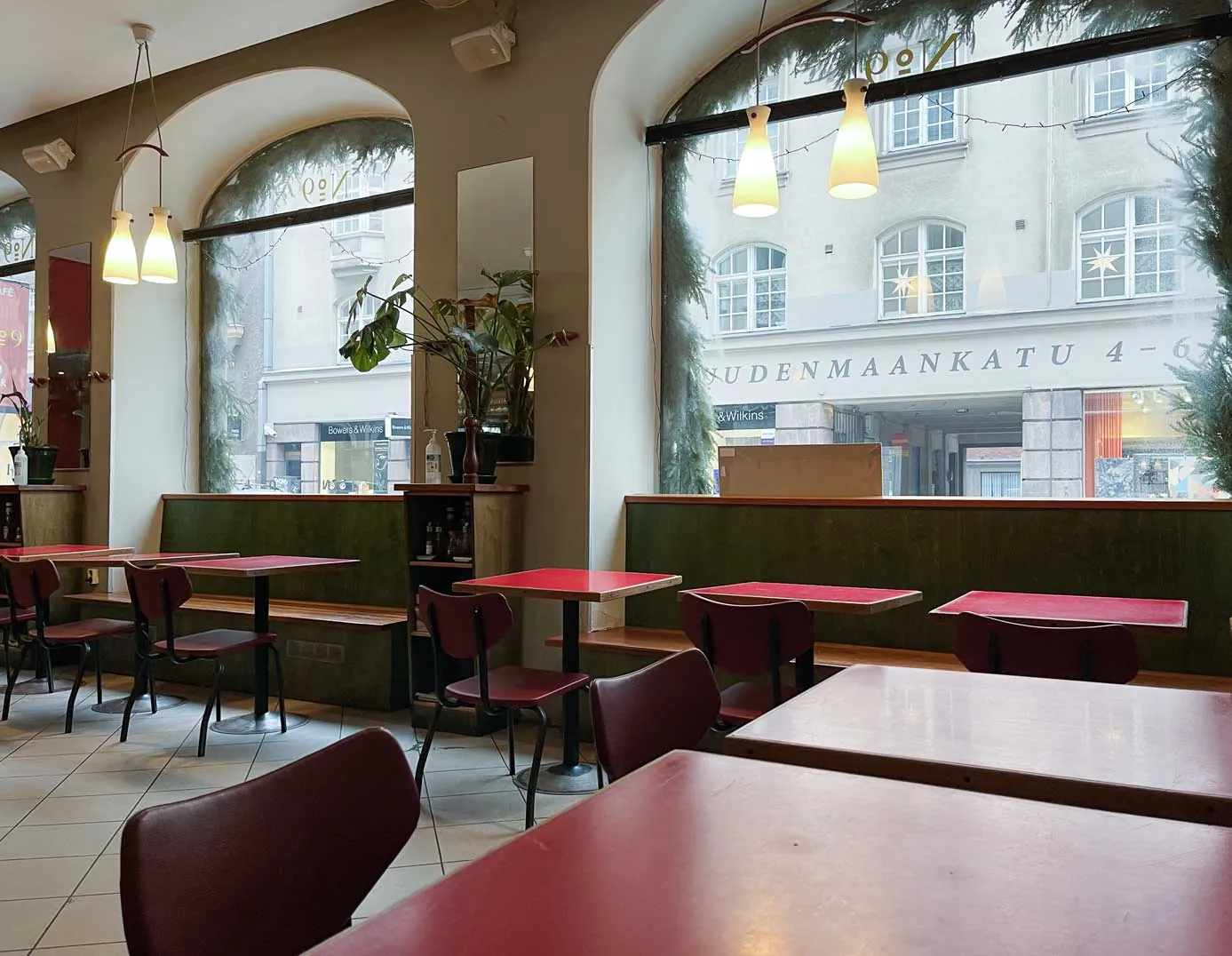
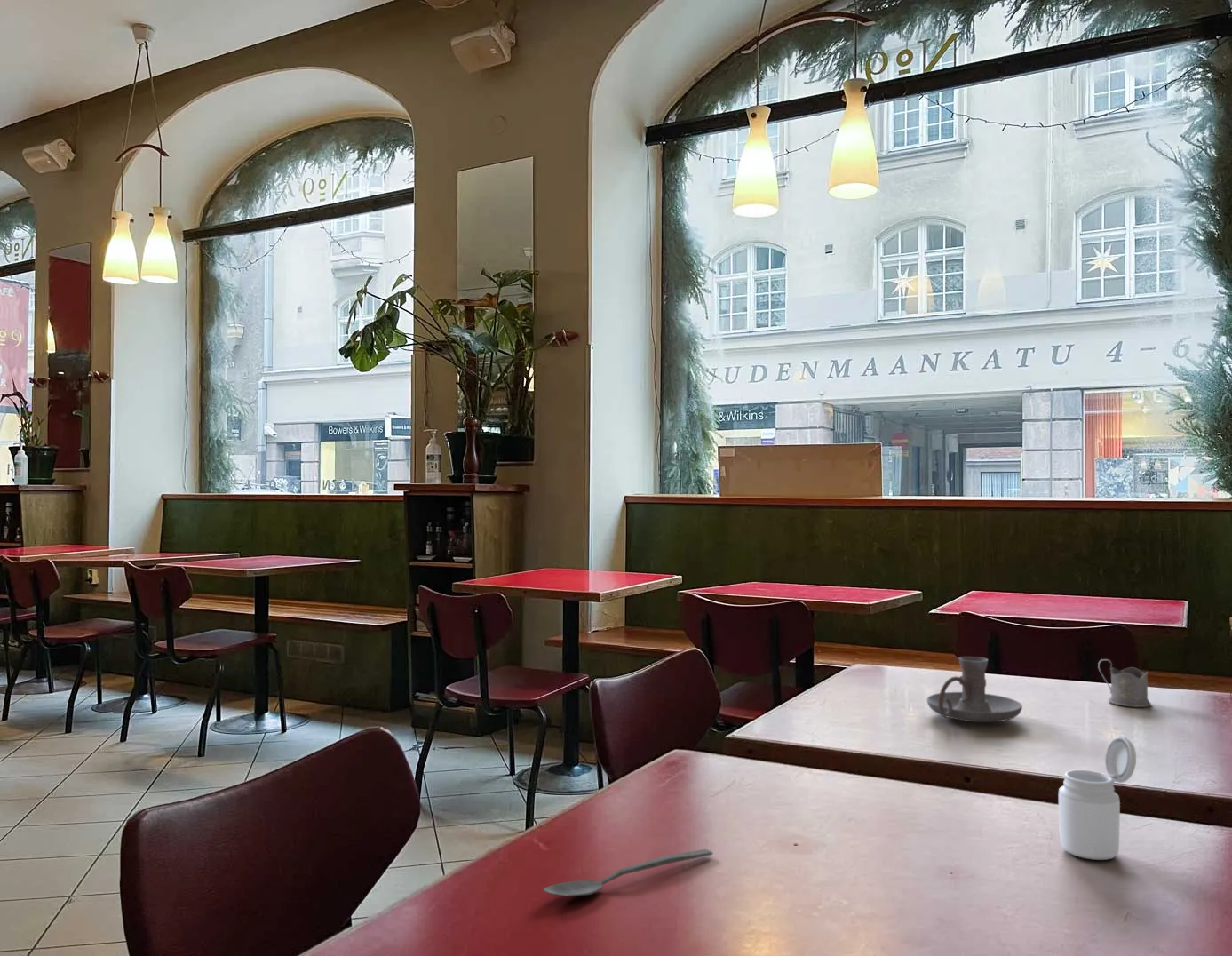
+ spoon (632, 870)
+ jar (1094, 793)
+ tea glass holder (1125, 675)
+ candle holder (968, 689)
